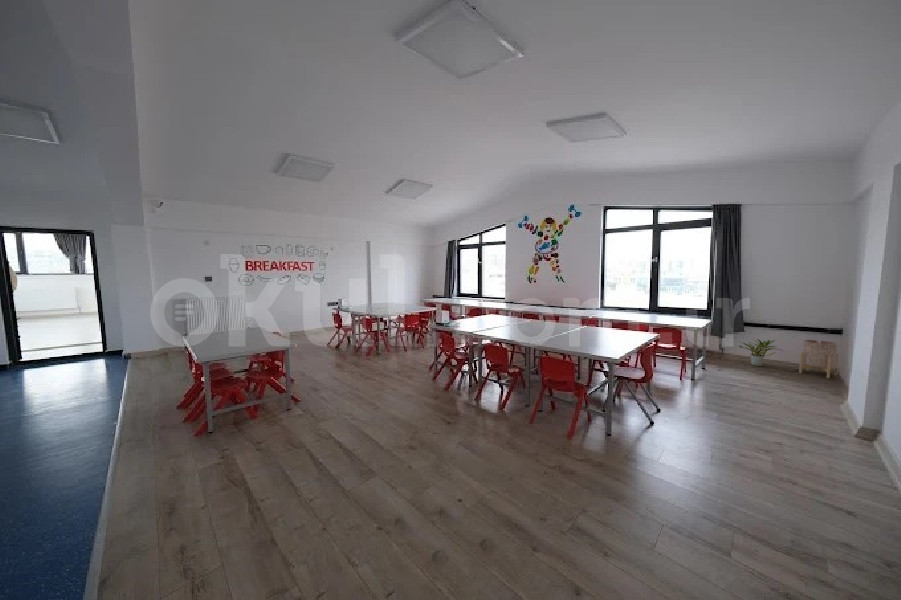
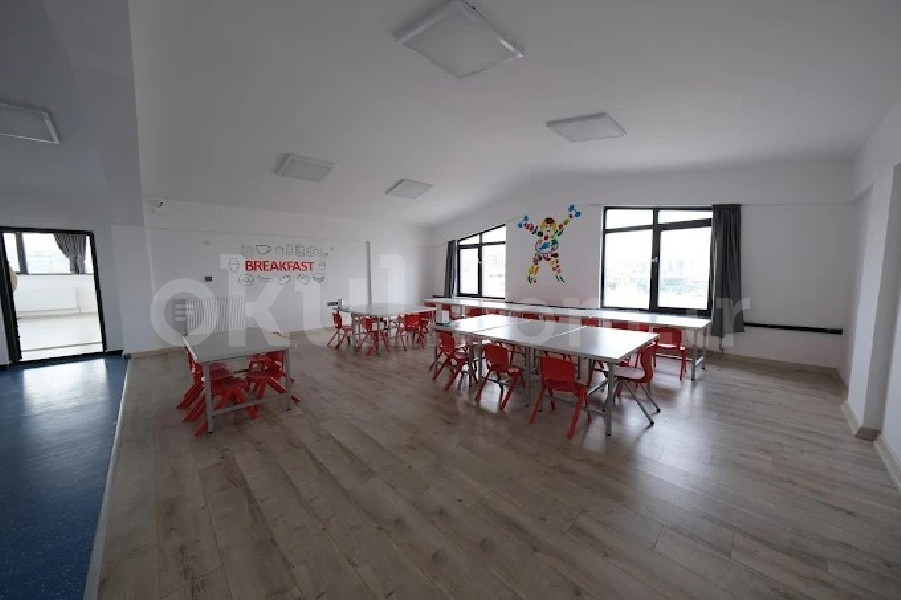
- planter (819, 358)
- potted plant (760, 352)
